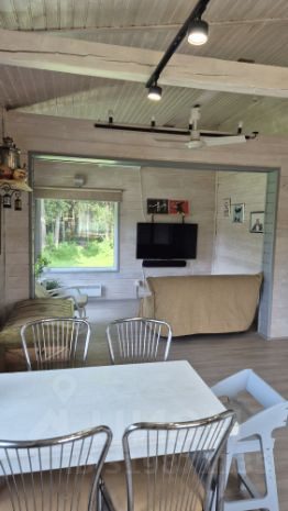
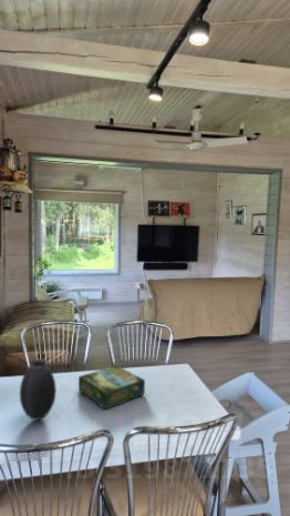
+ board game (111, 385)
+ vase (38, 391)
